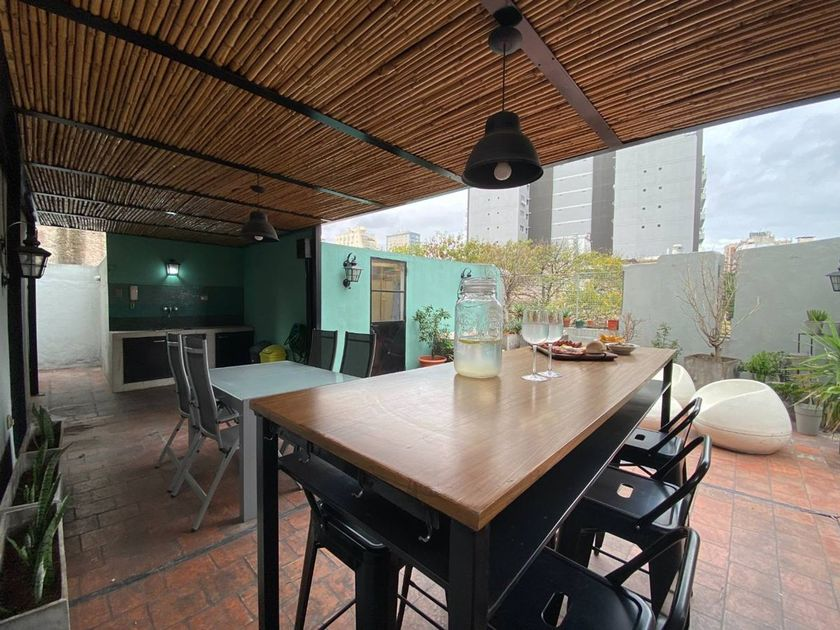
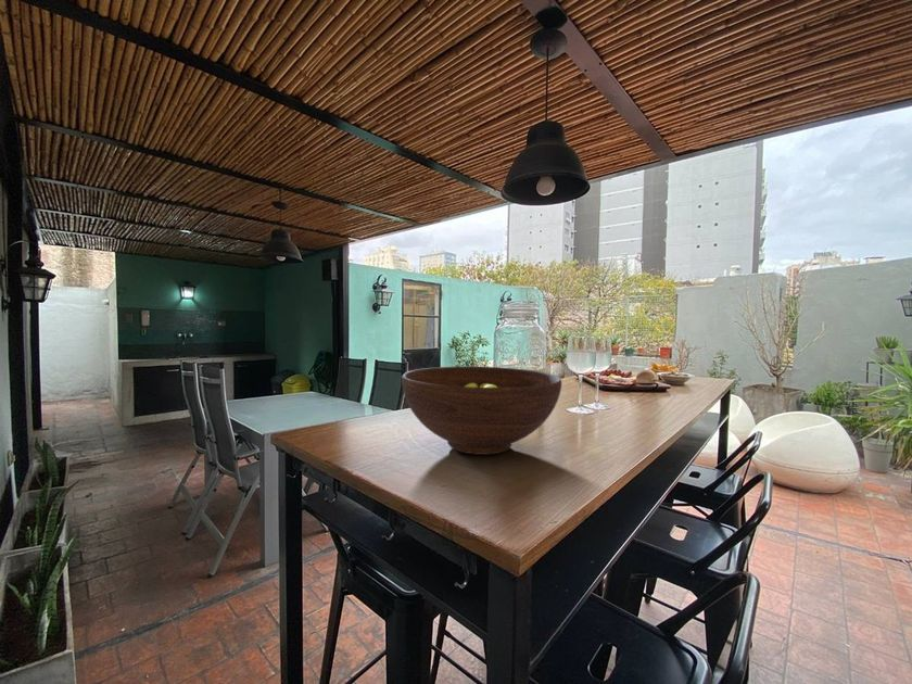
+ fruit bowl (480, 410)
